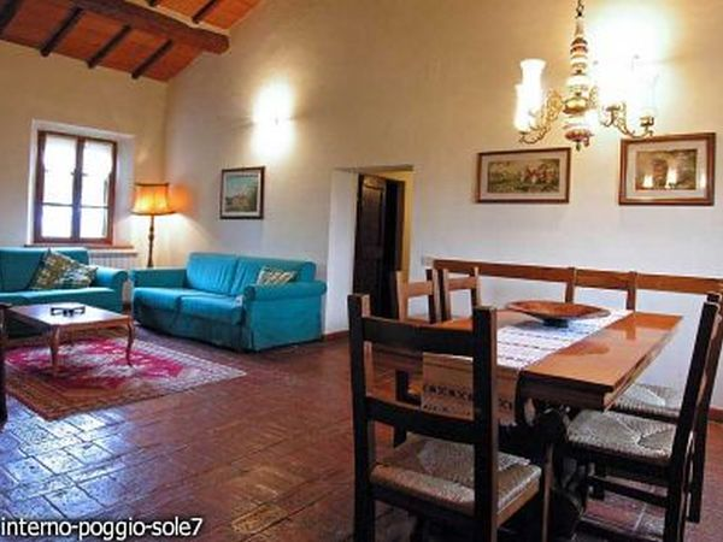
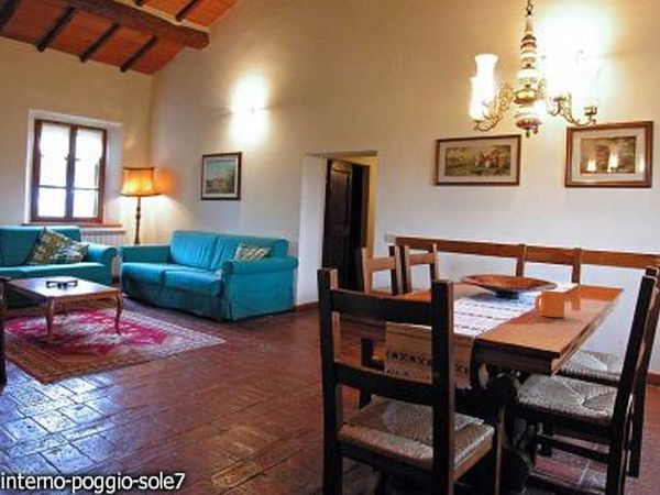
+ cup (548, 304)
